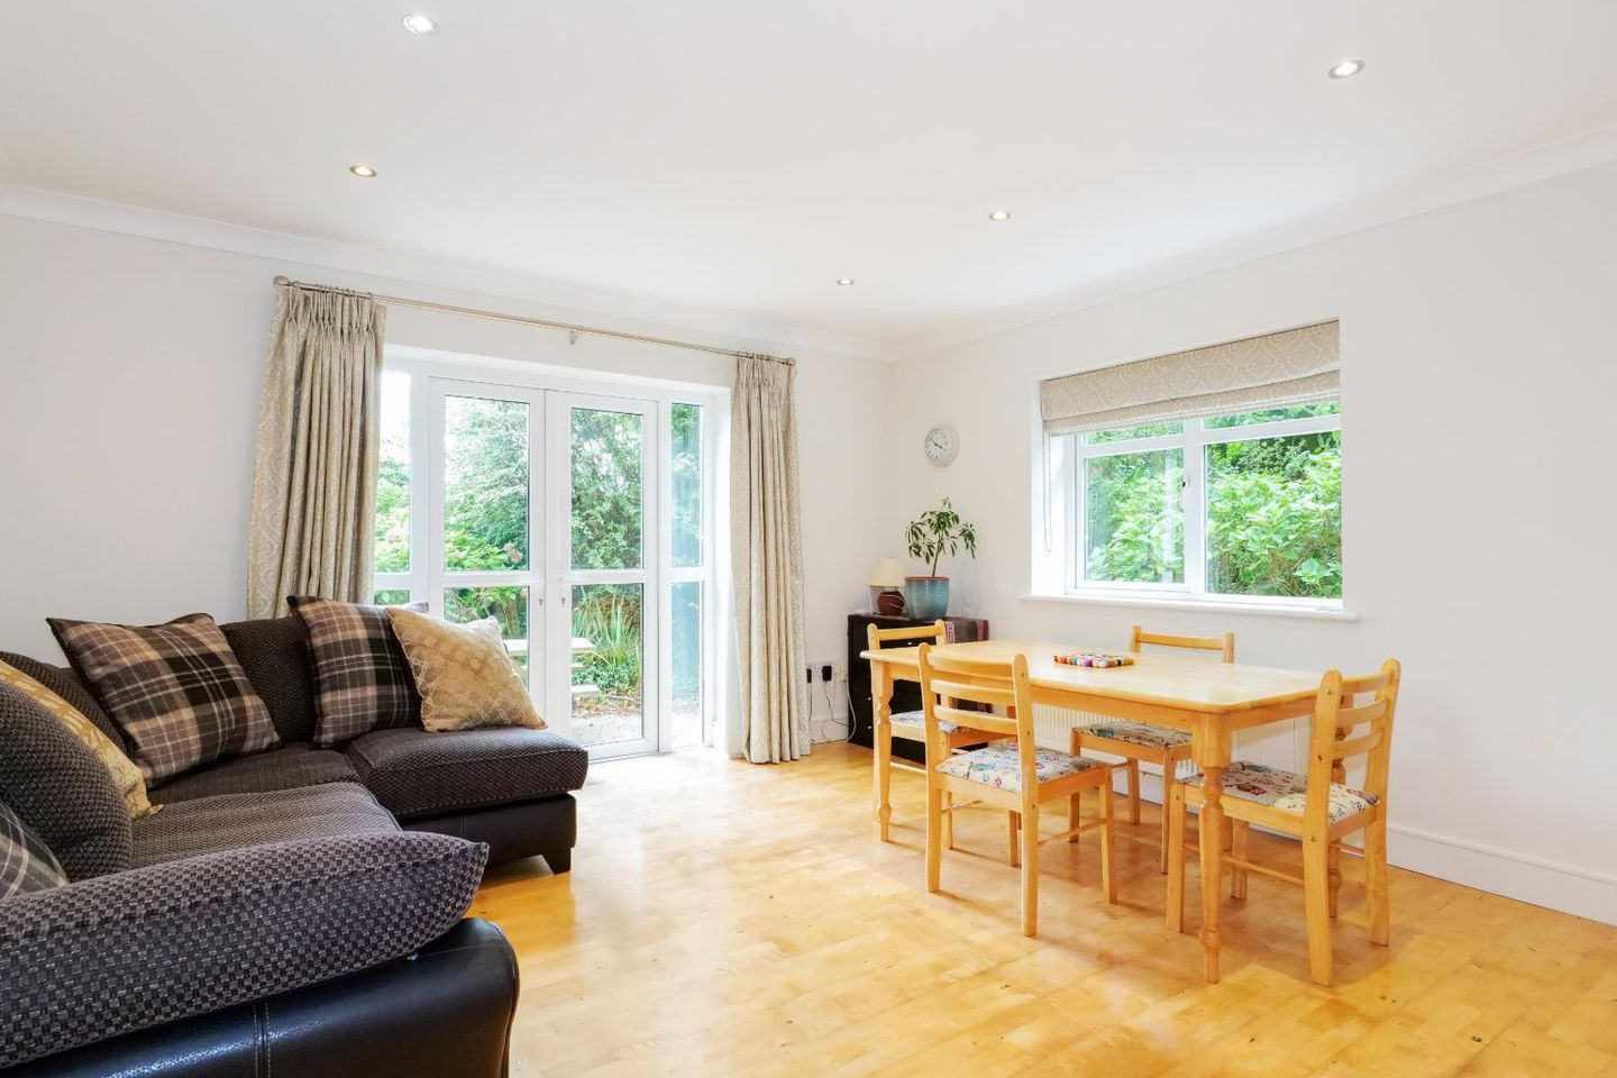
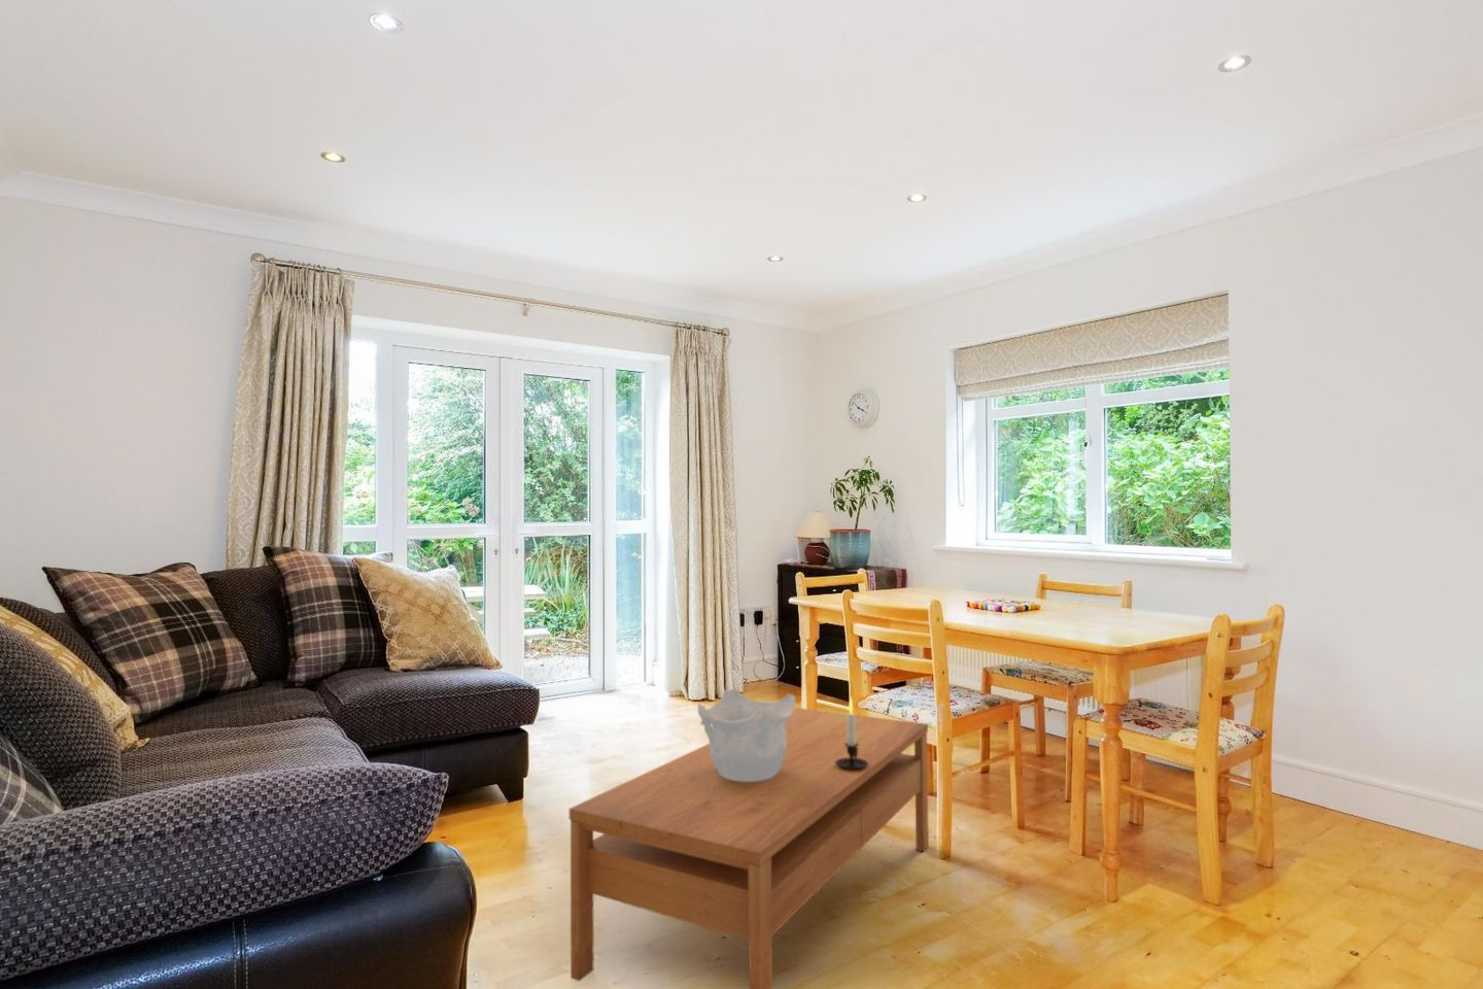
+ candle (852, 729)
+ decorative bowl (747, 734)
+ coffee table (778, 829)
